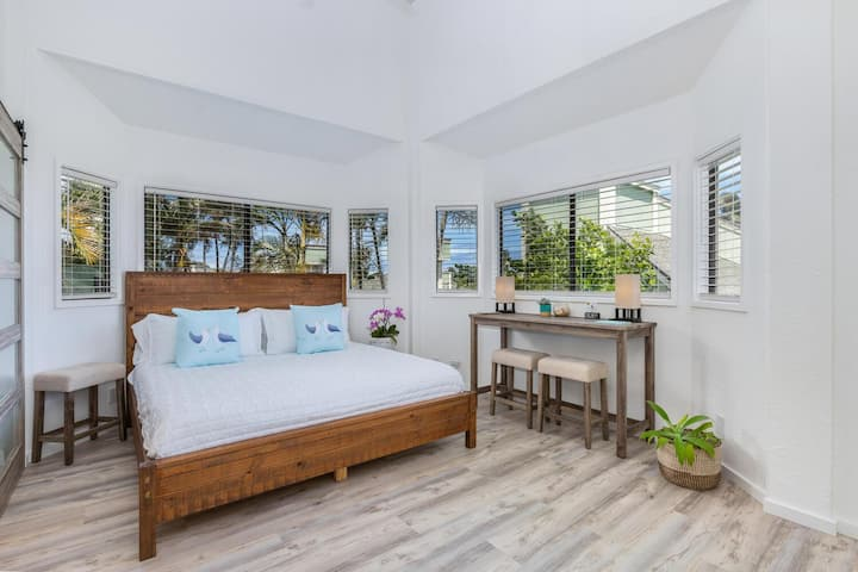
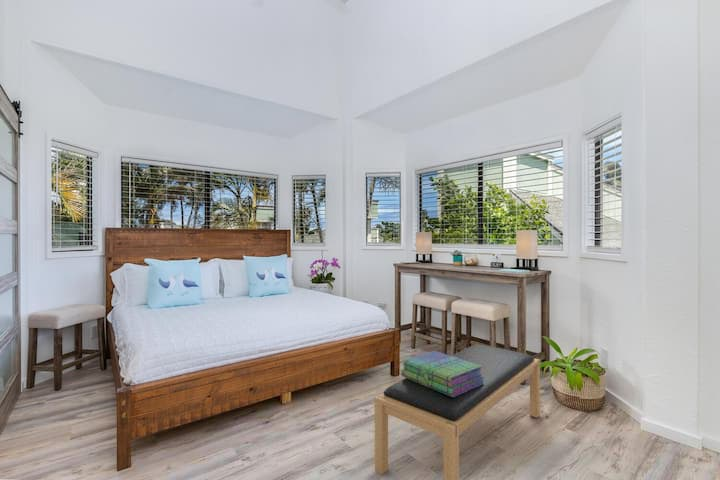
+ bench (468, 403)
+ stack of books (441, 371)
